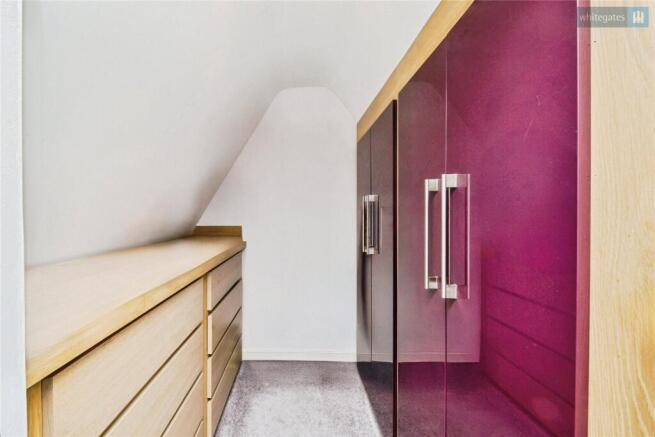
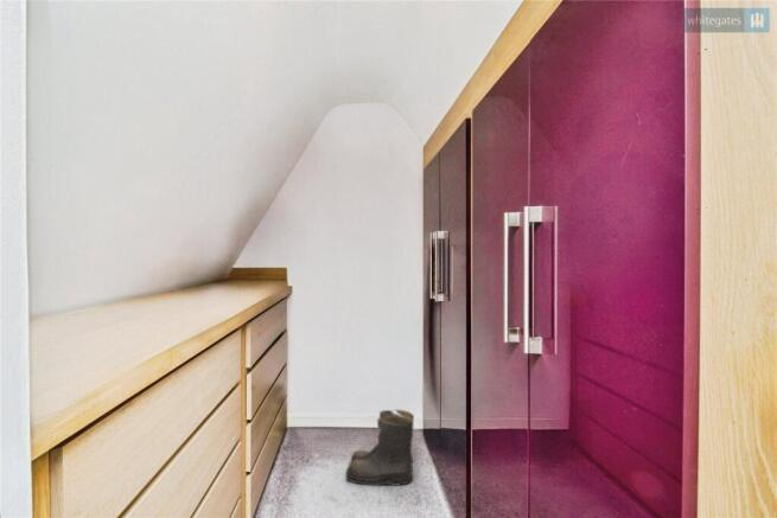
+ boots (380, 443)
